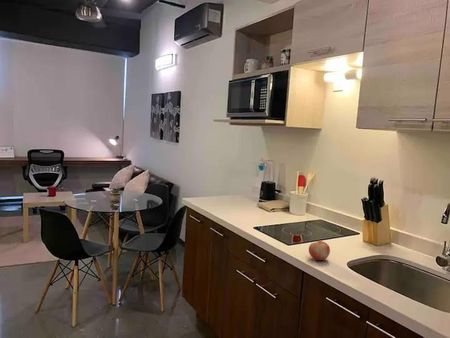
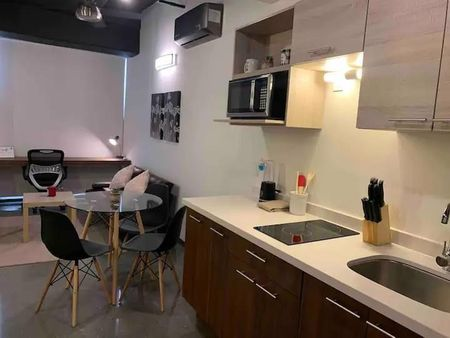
- fruit (319, 250)
